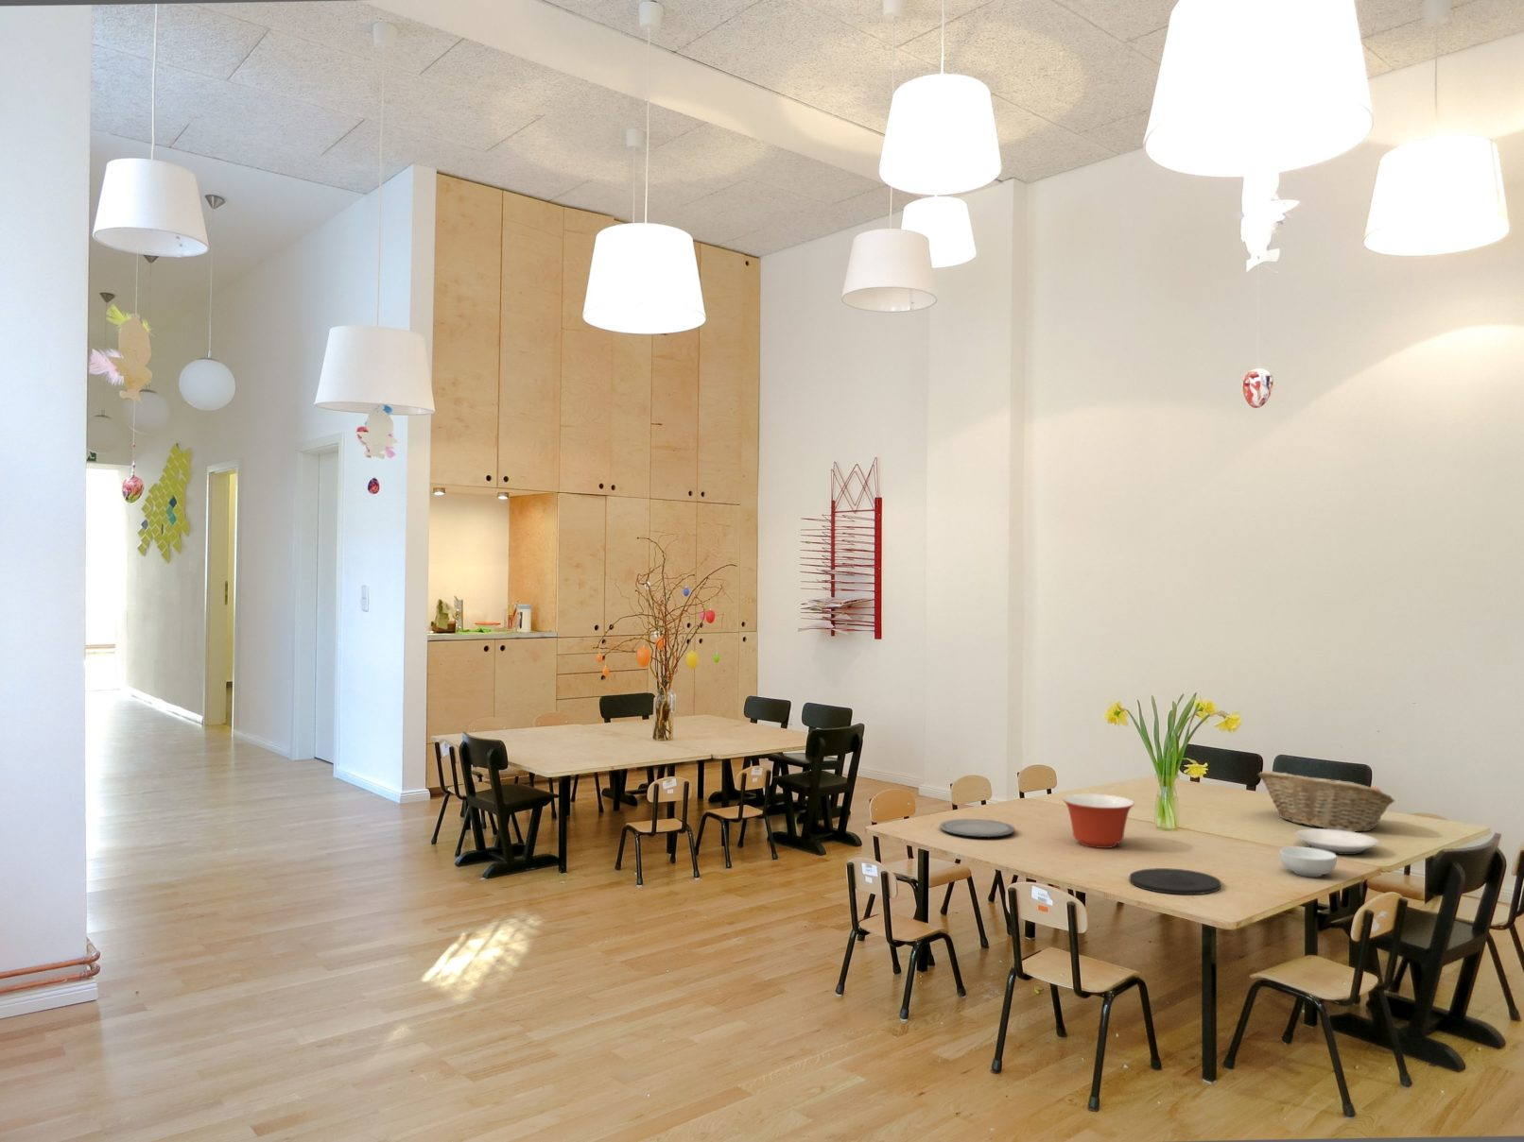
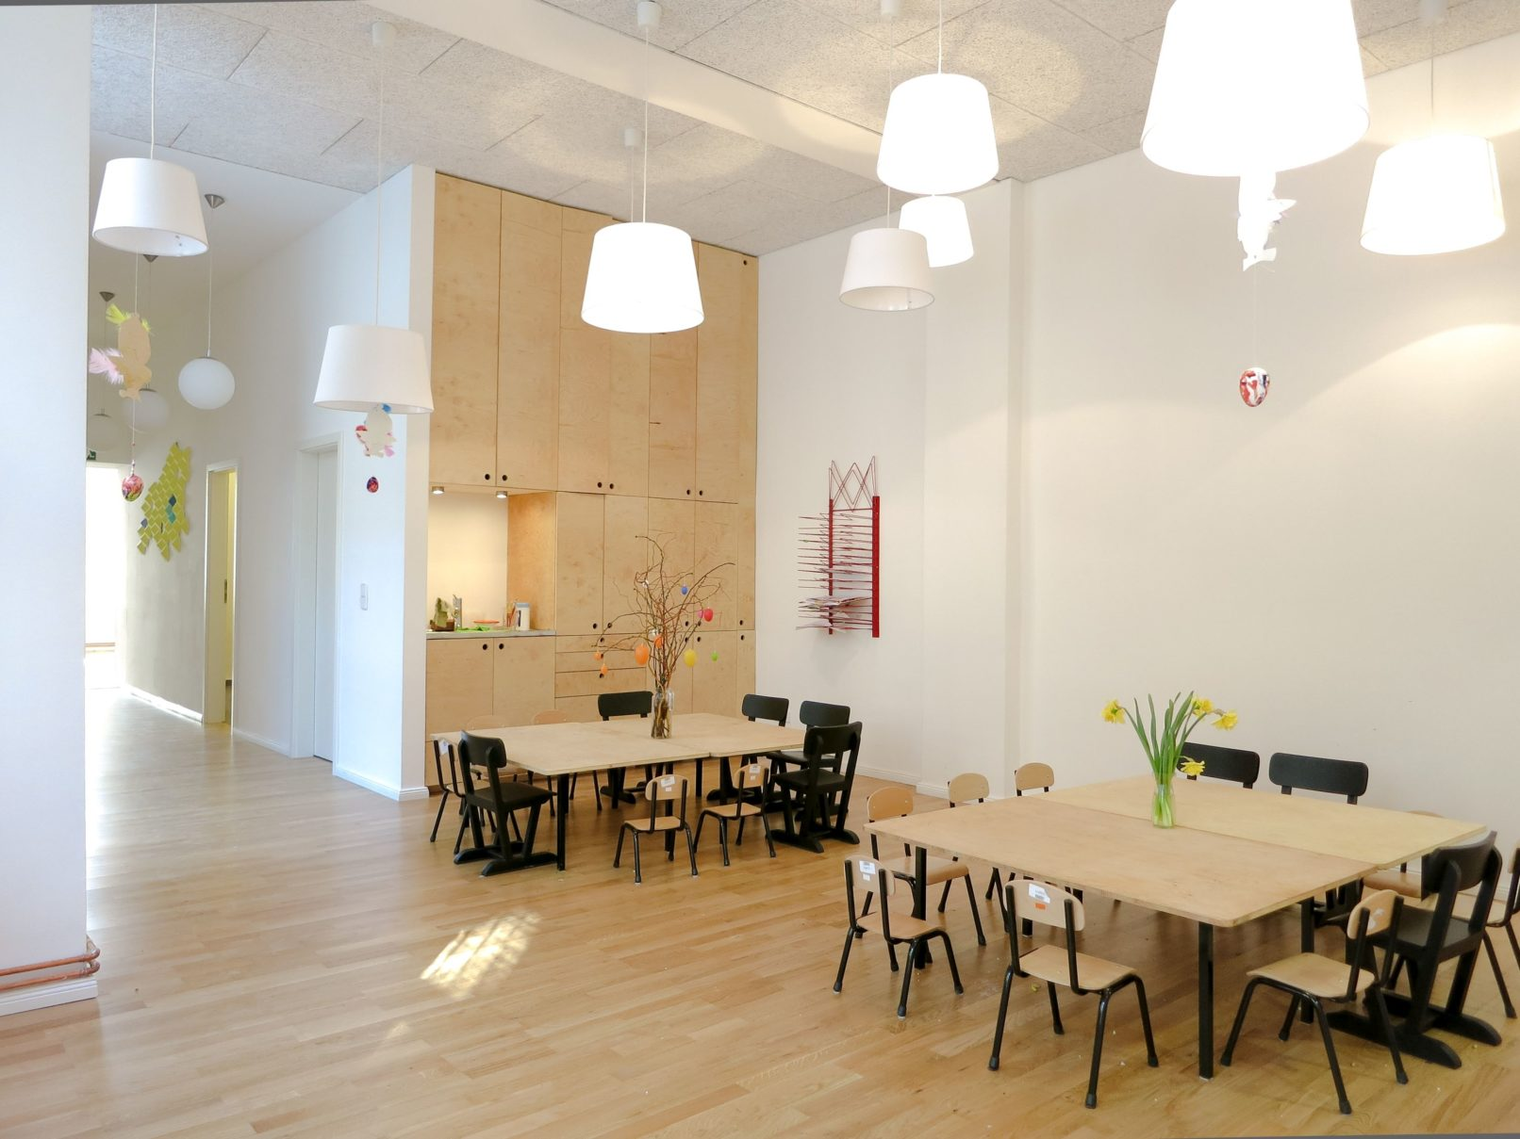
- fruit basket (1324, 797)
- plate (1336, 842)
- mixing bowl (1098, 822)
- plate (1174, 878)
- plate (977, 829)
- cereal bowl (1308, 862)
